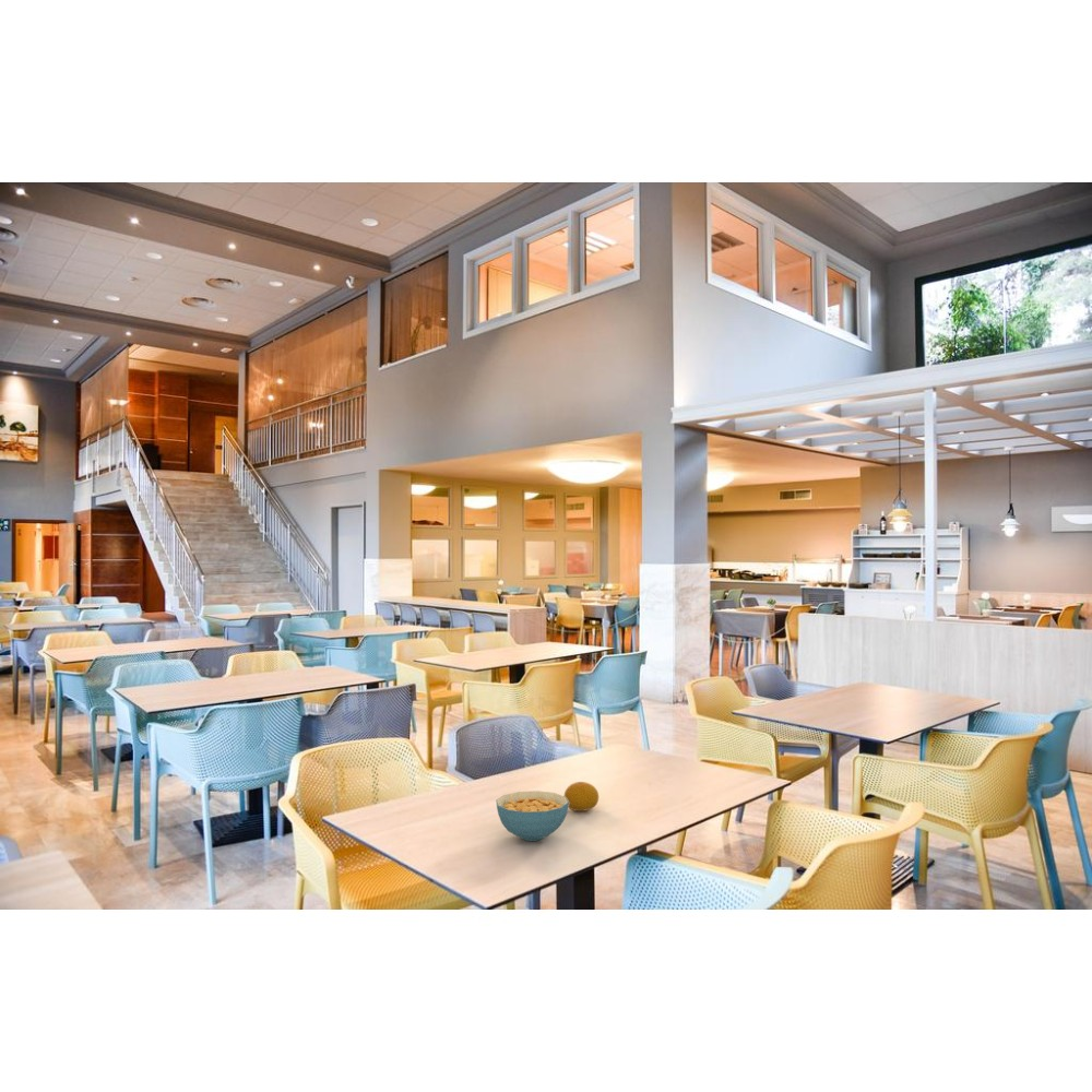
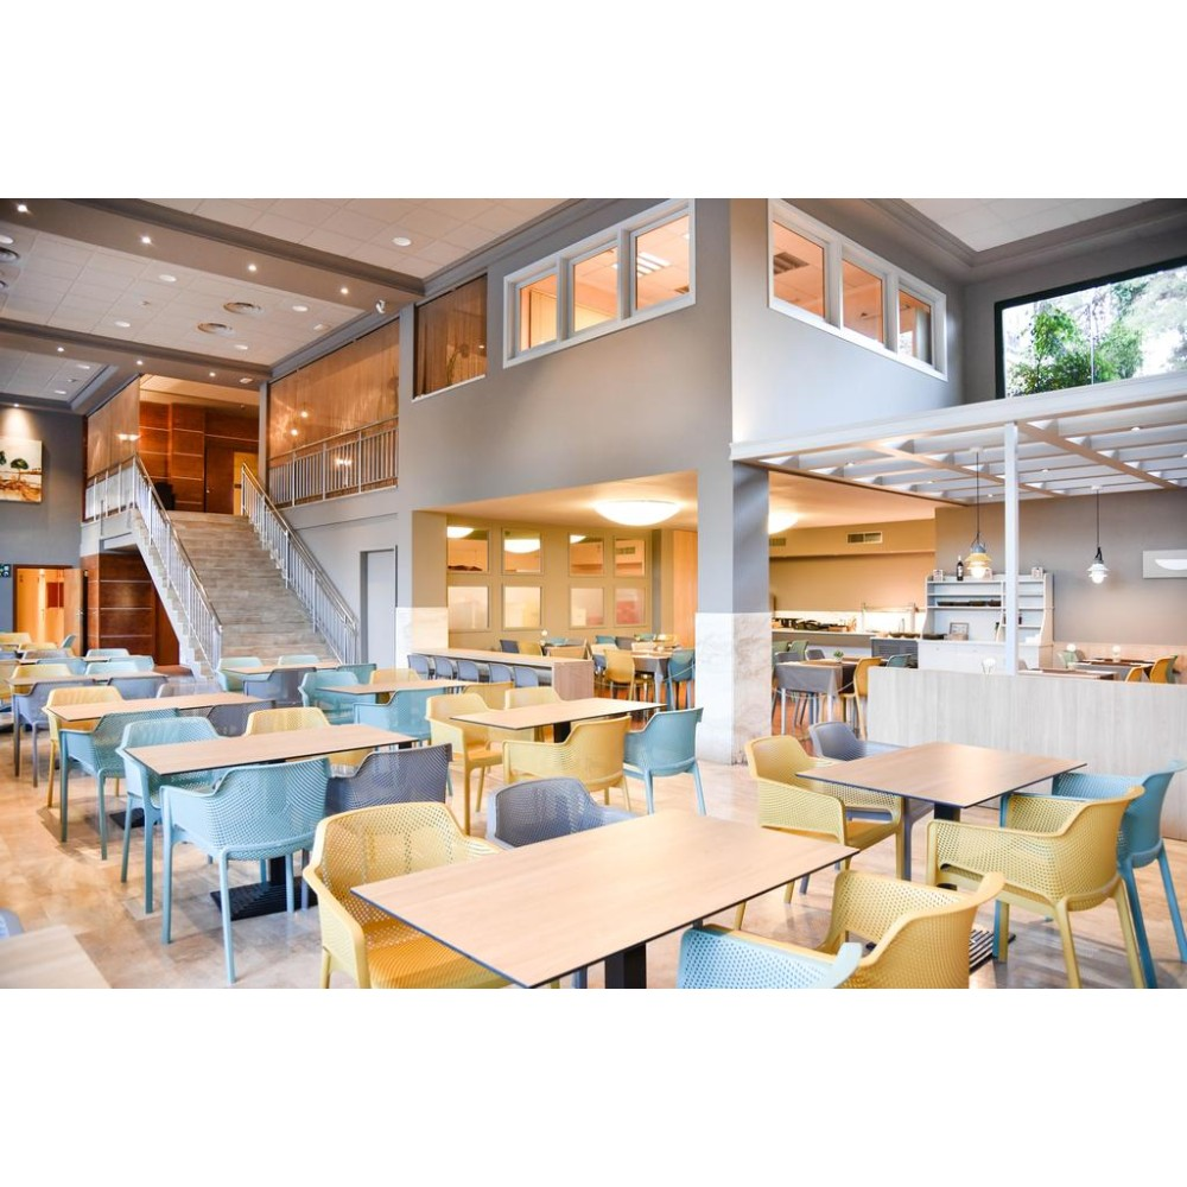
- fruit (581, 796)
- cereal bowl (532, 819)
